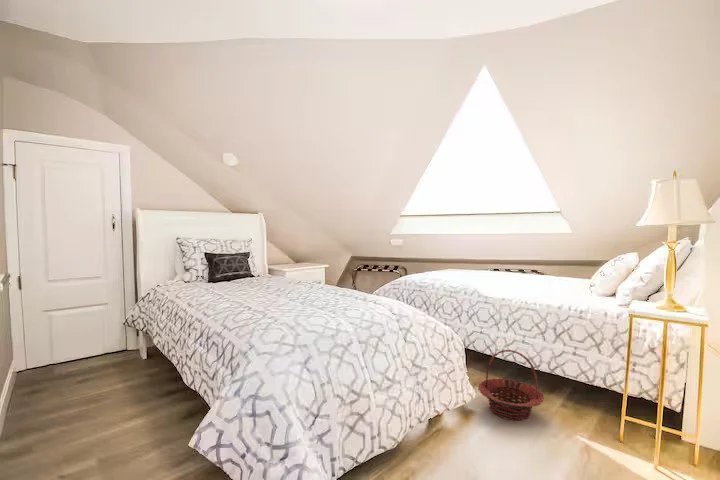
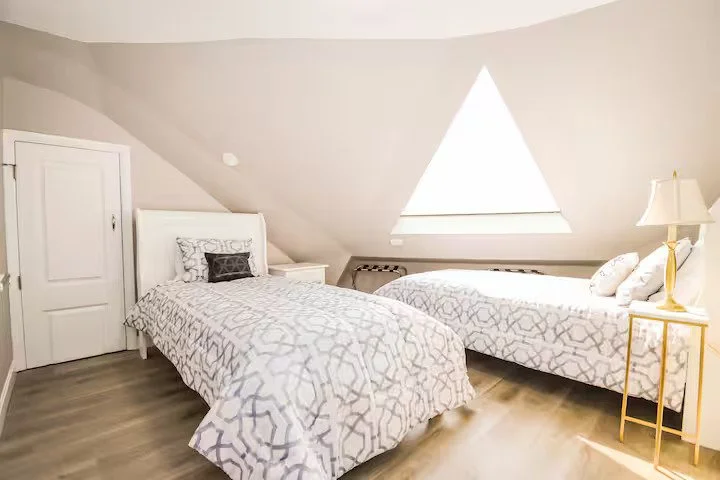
- basket (510, 380)
